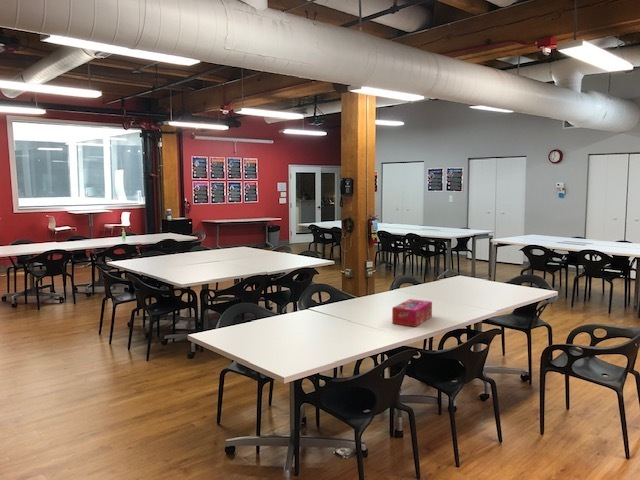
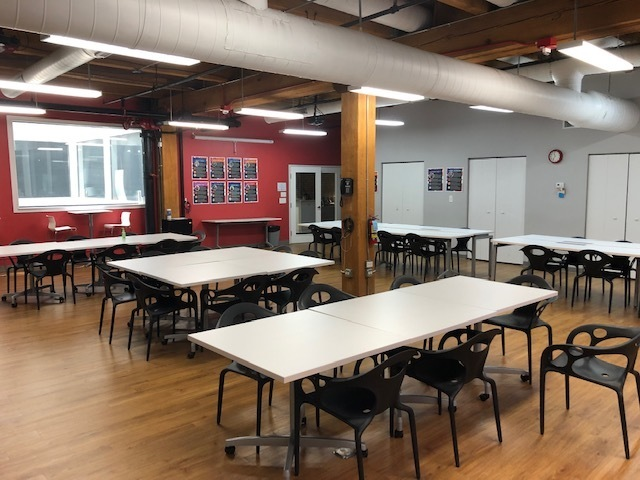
- tissue box (412, 312)
